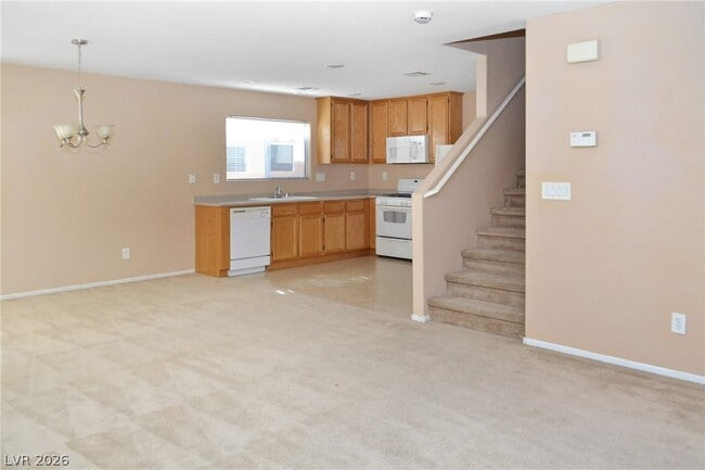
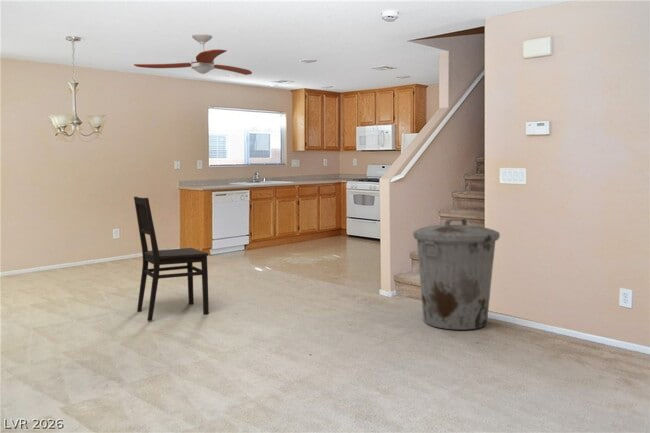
+ trash can (455, 270)
+ ceiling fan (197, 55)
+ dining chair (171, 254)
